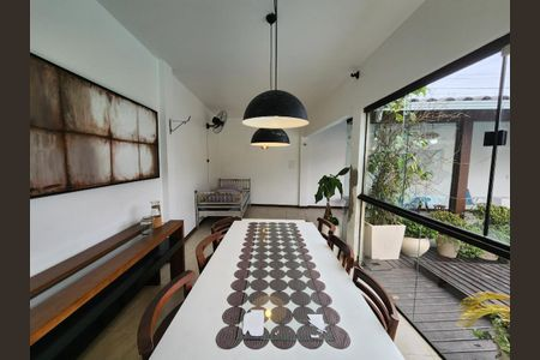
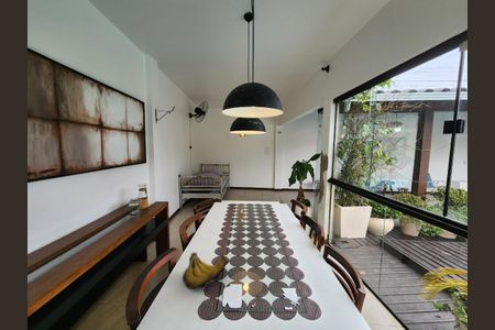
+ banana bunch (205, 268)
